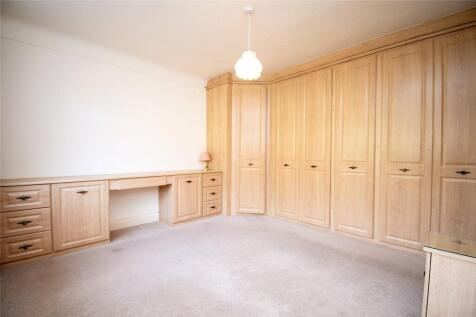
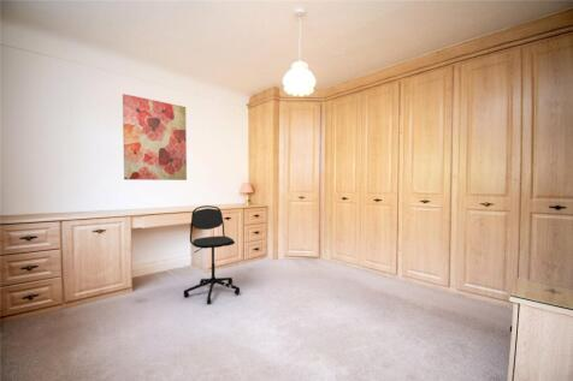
+ office chair (213, 250)
+ wall art (156, 141)
